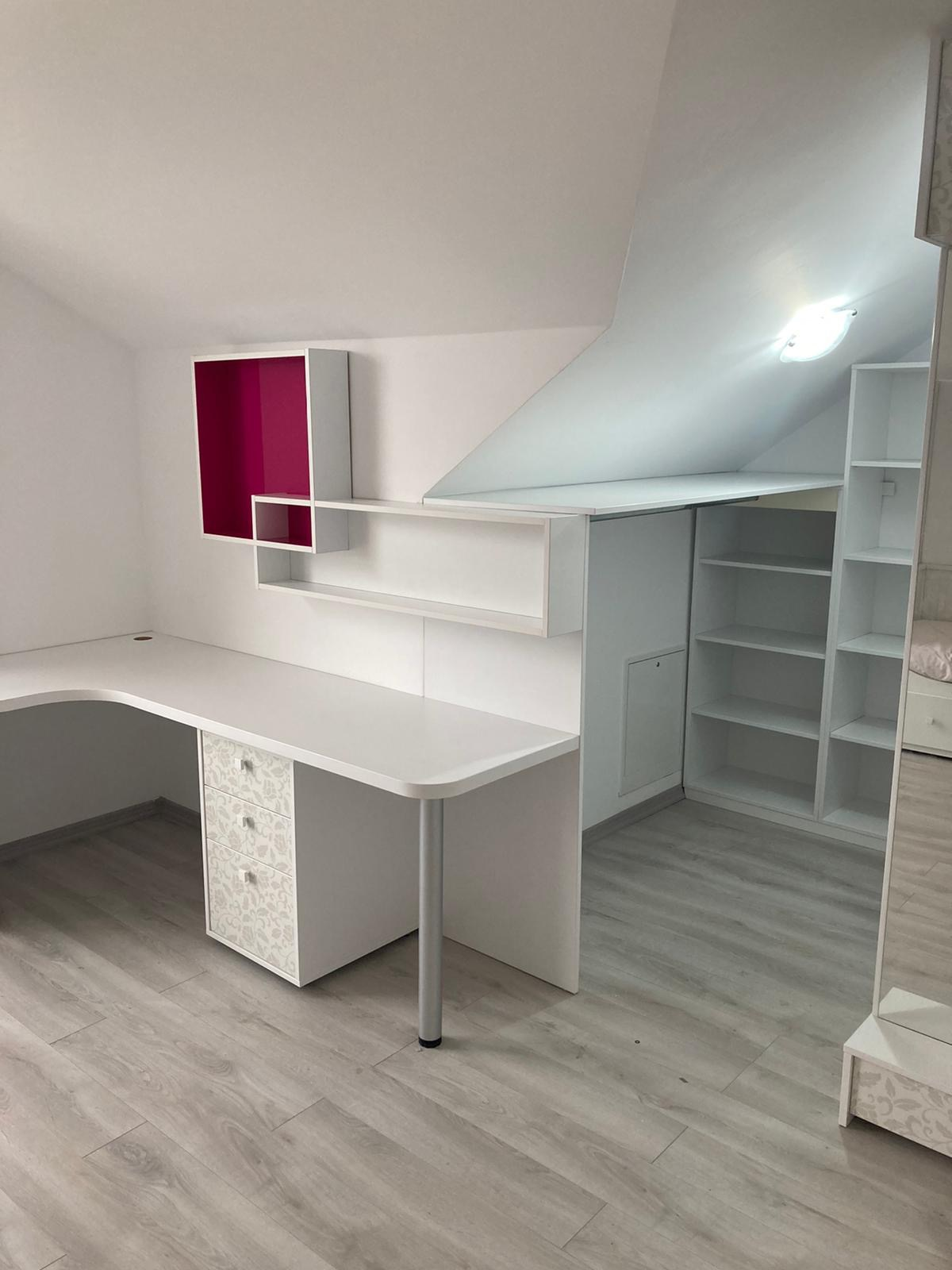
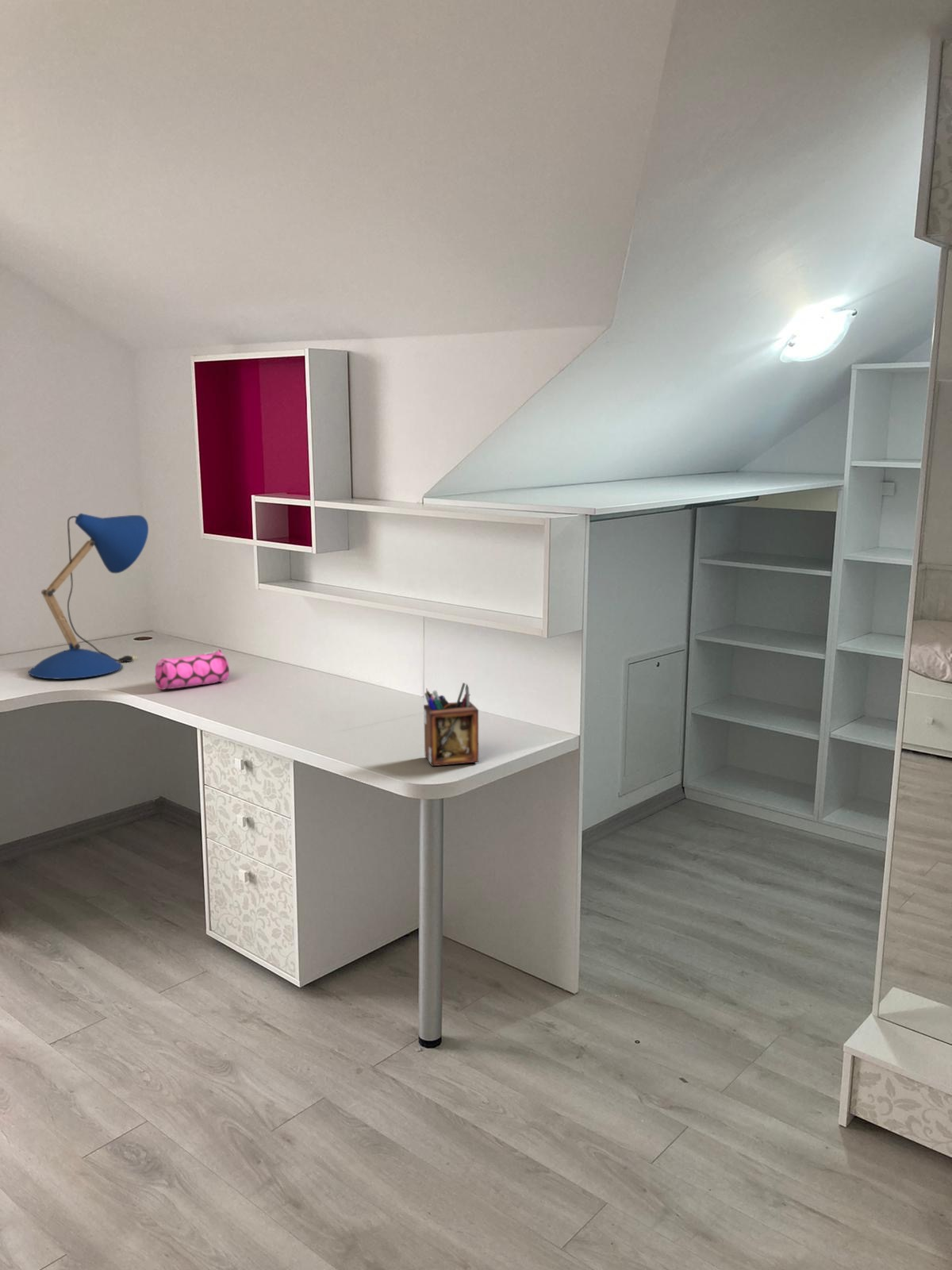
+ desk organizer (451, 723)
+ desk lamp (71, 591)
+ pencil case (191, 669)
